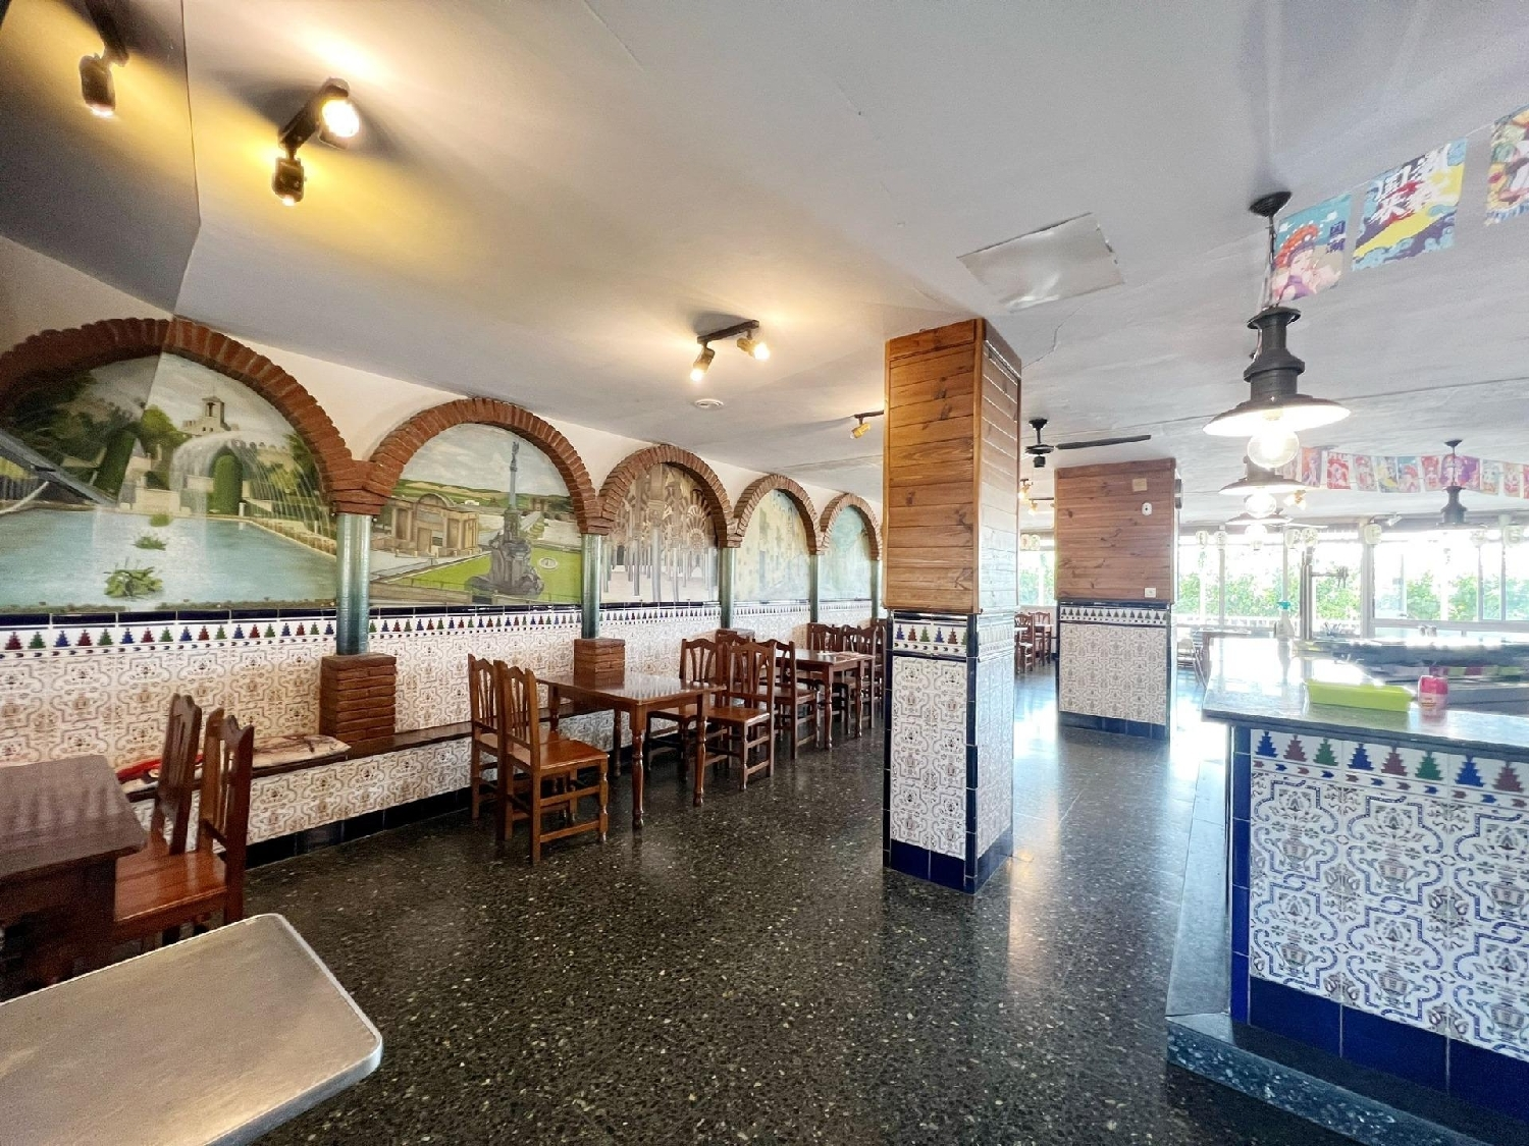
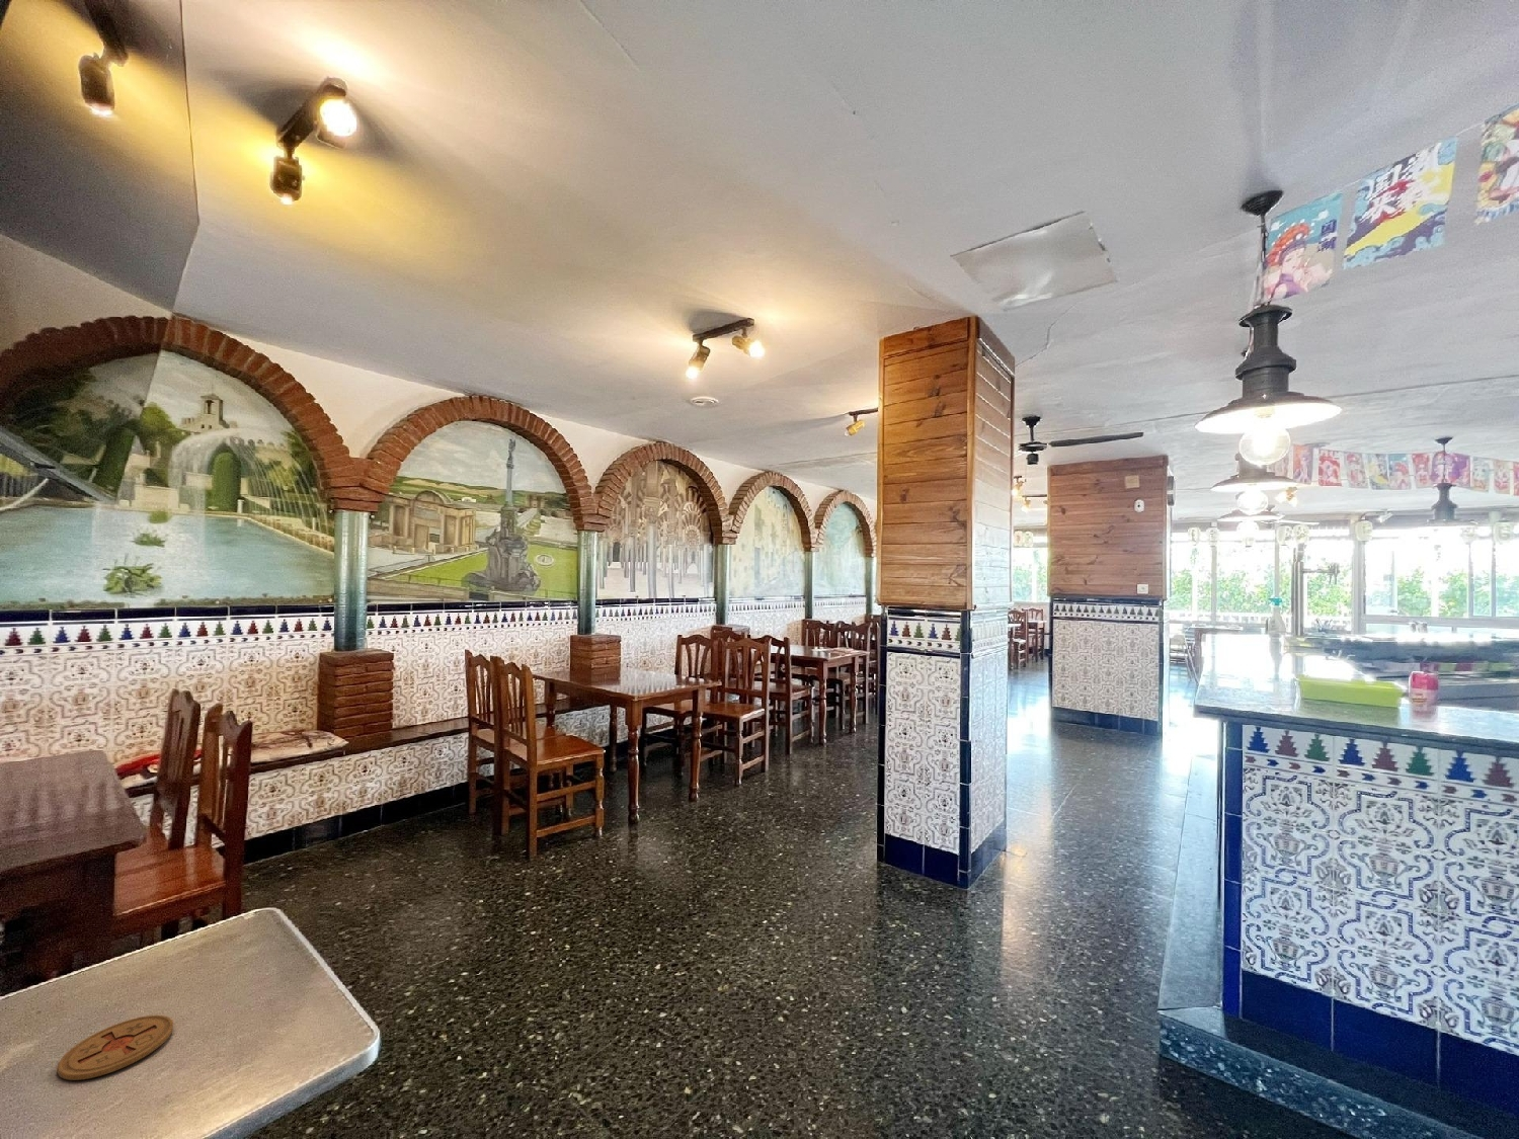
+ coaster (117, 1044)
